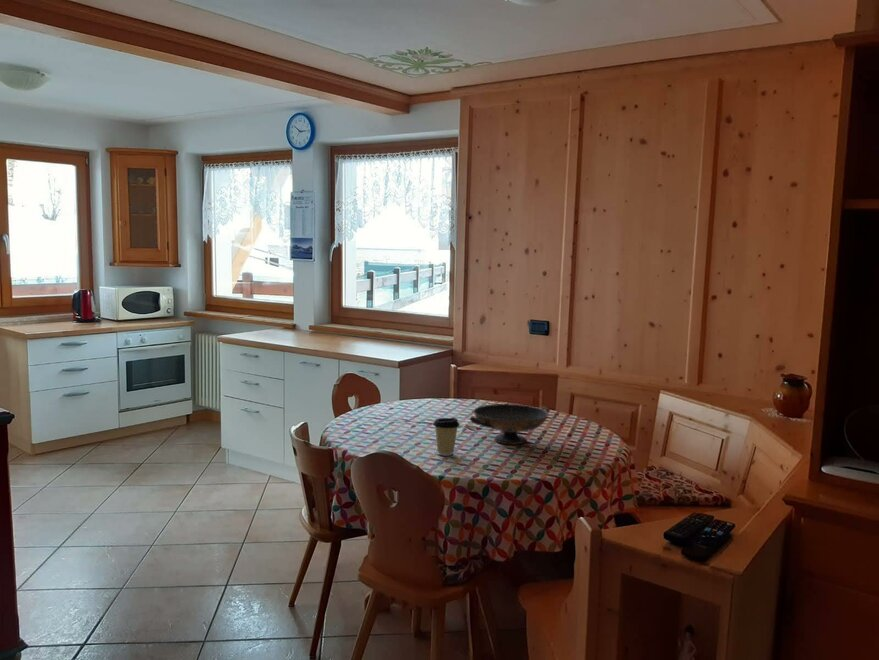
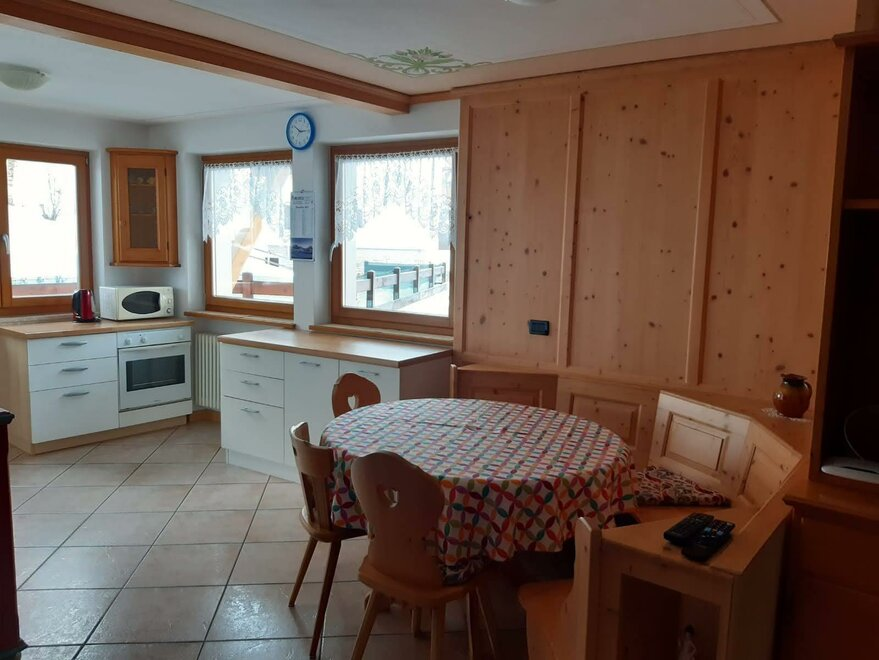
- decorative bowl (510, 425)
- coffee cup (446, 436)
